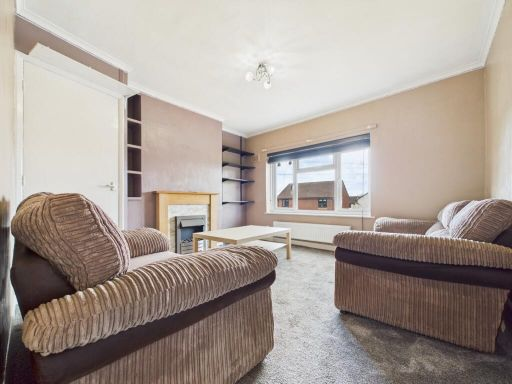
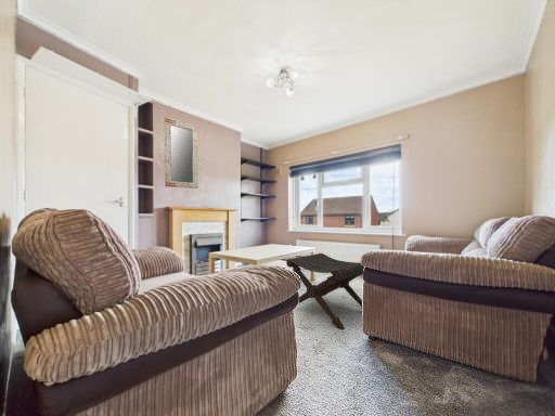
+ home mirror (181, 154)
+ footstool (328, 285)
